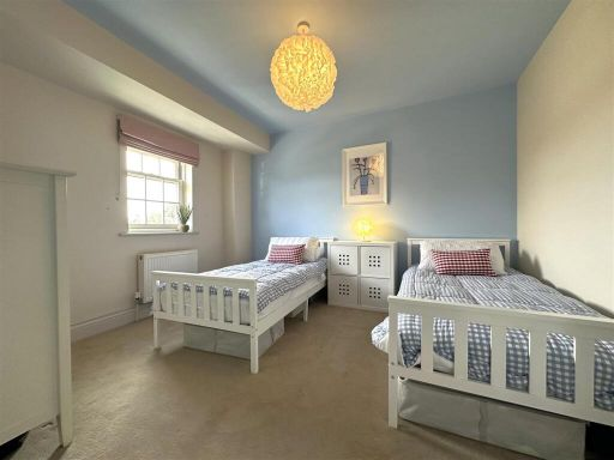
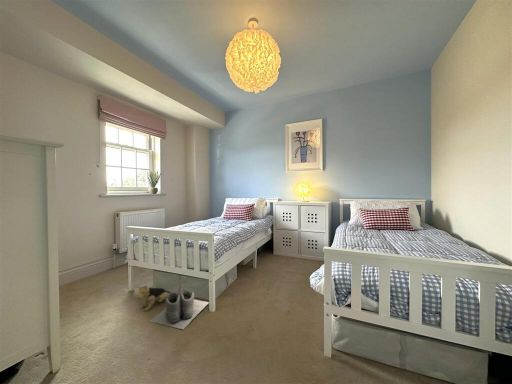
+ plush toy (155, 290)
+ boots (181, 300)
